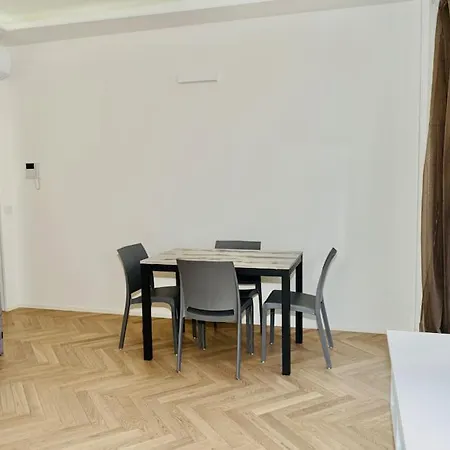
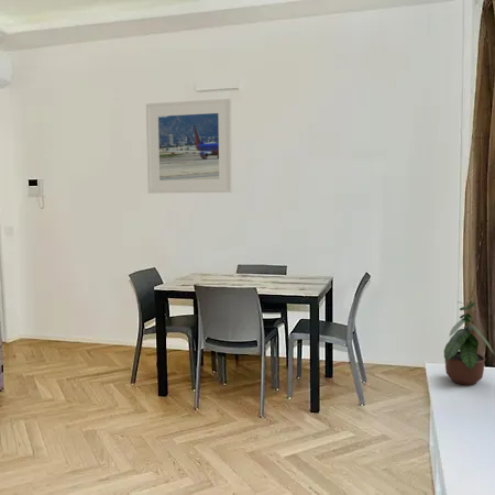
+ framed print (188, 147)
+ potted plant (468, 339)
